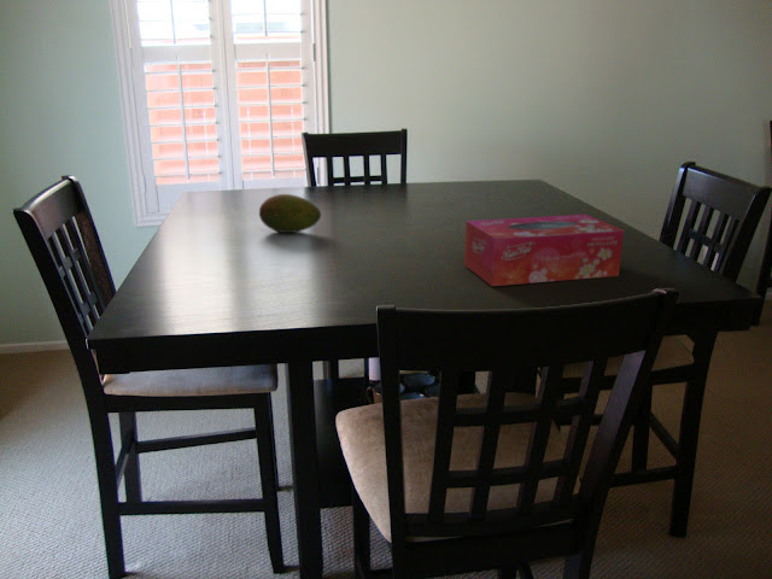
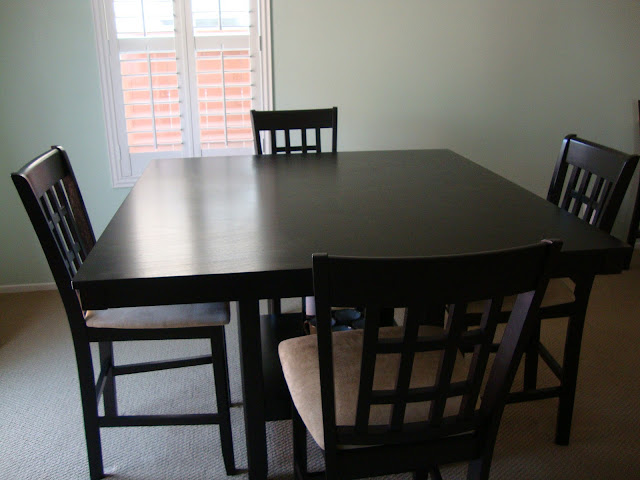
- fruit (288, 214)
- tissue box (540, 247)
